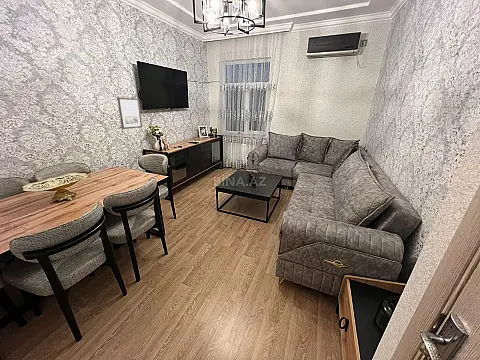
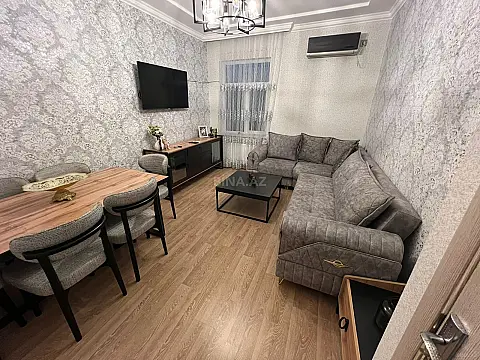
- wall art (130, 113)
